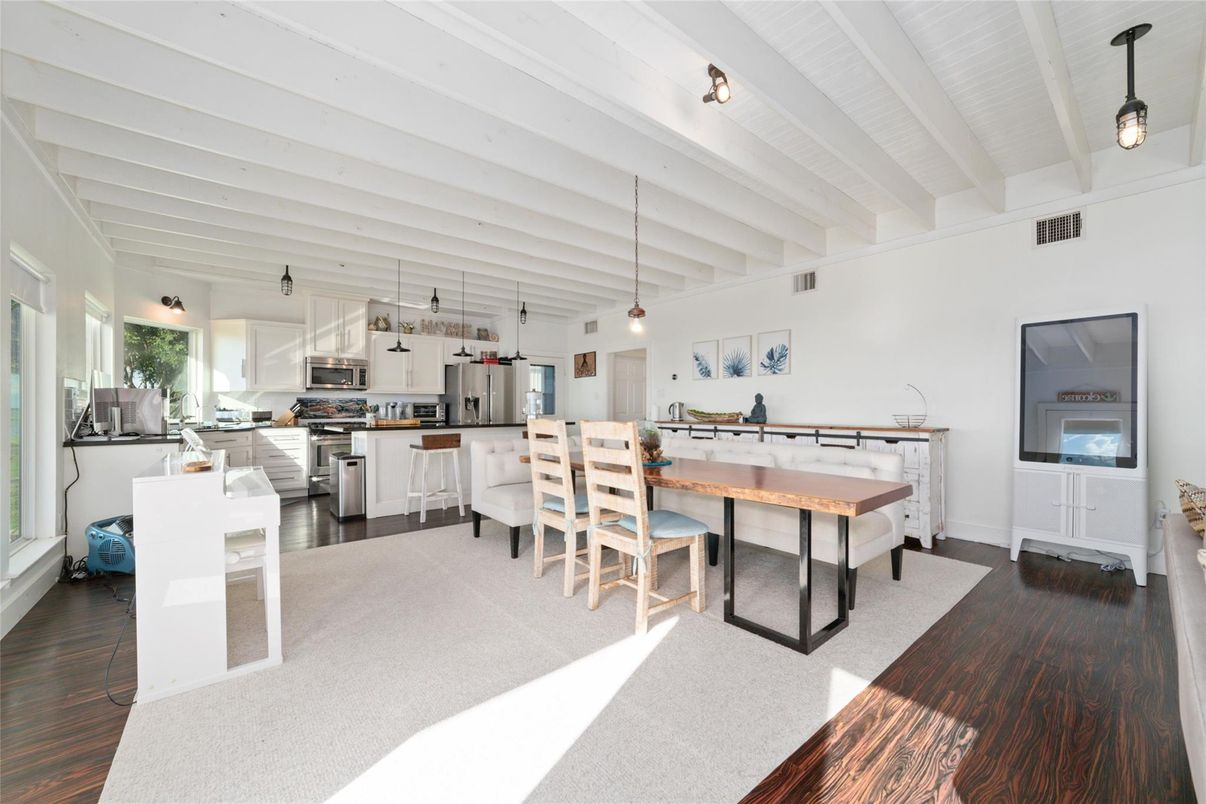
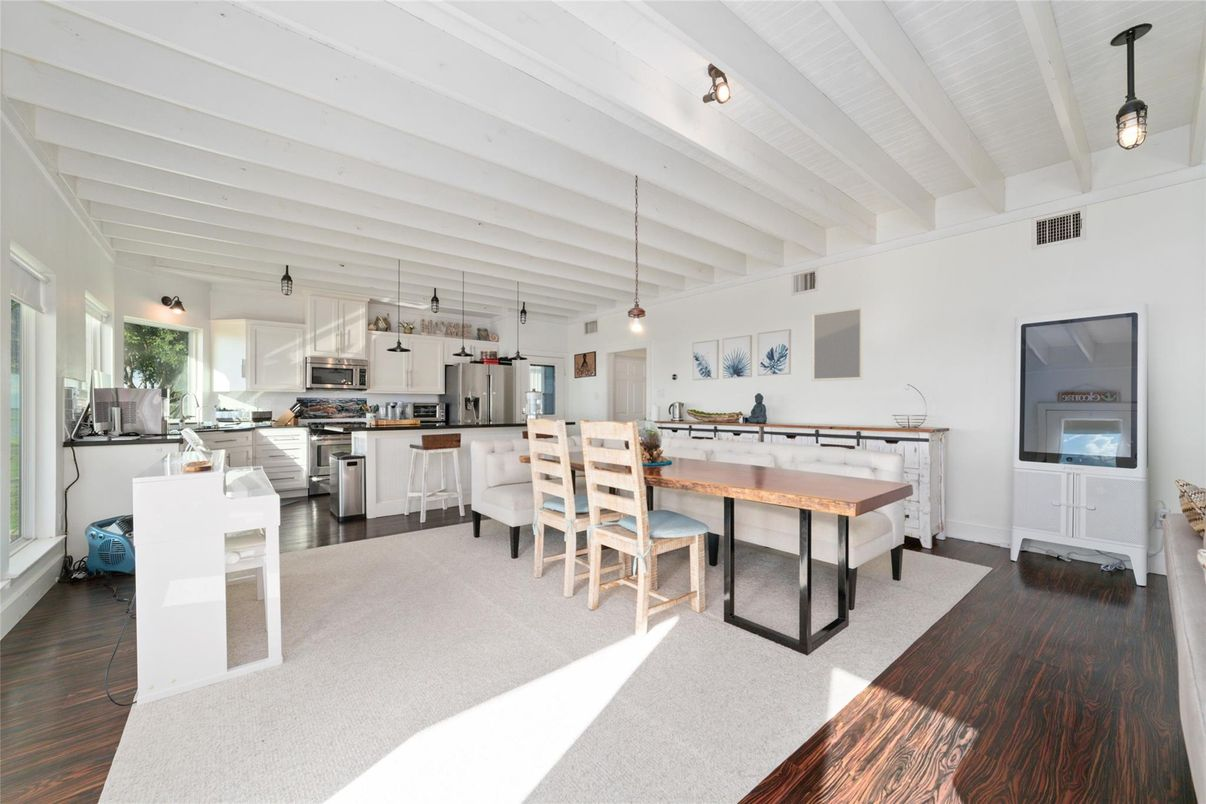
+ home mirror (836, 345)
